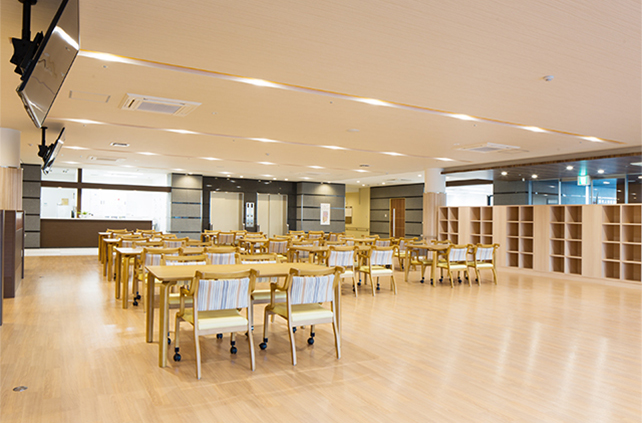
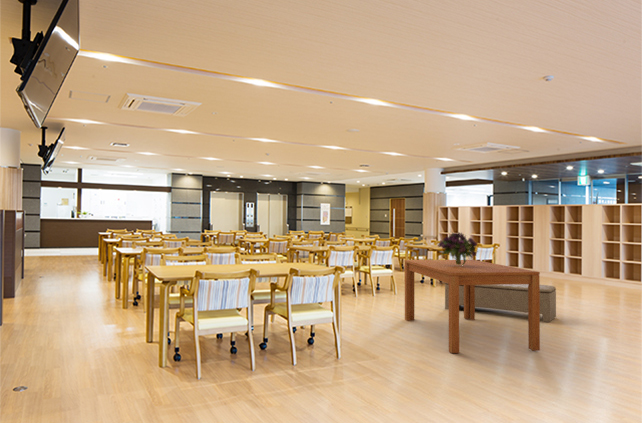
+ bouquet (458, 248)
+ dining table (464, 299)
+ bench (498, 297)
